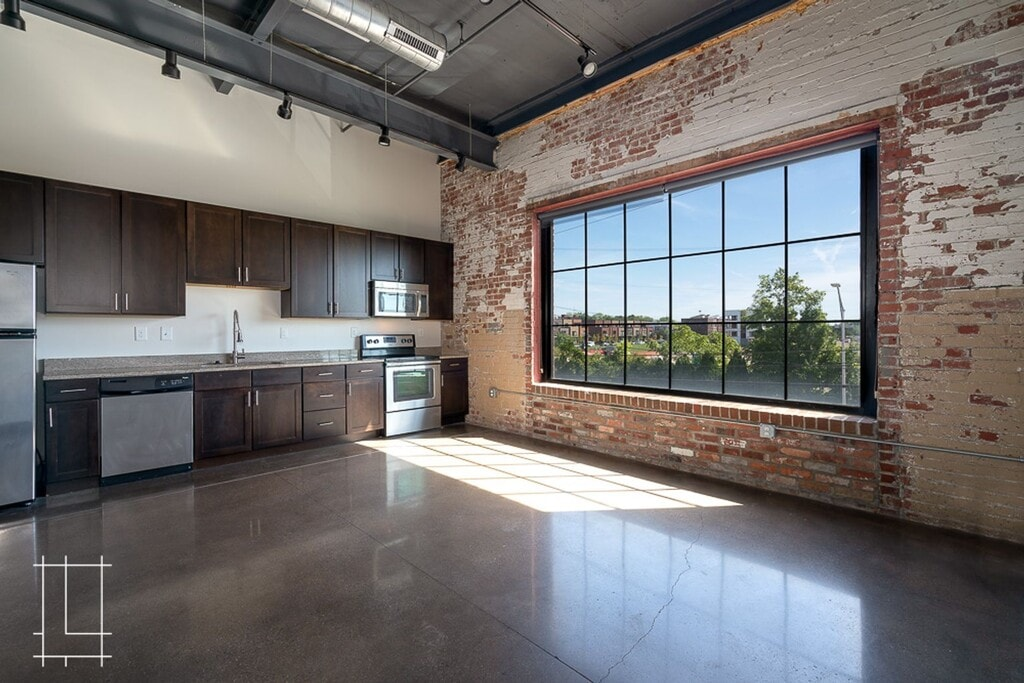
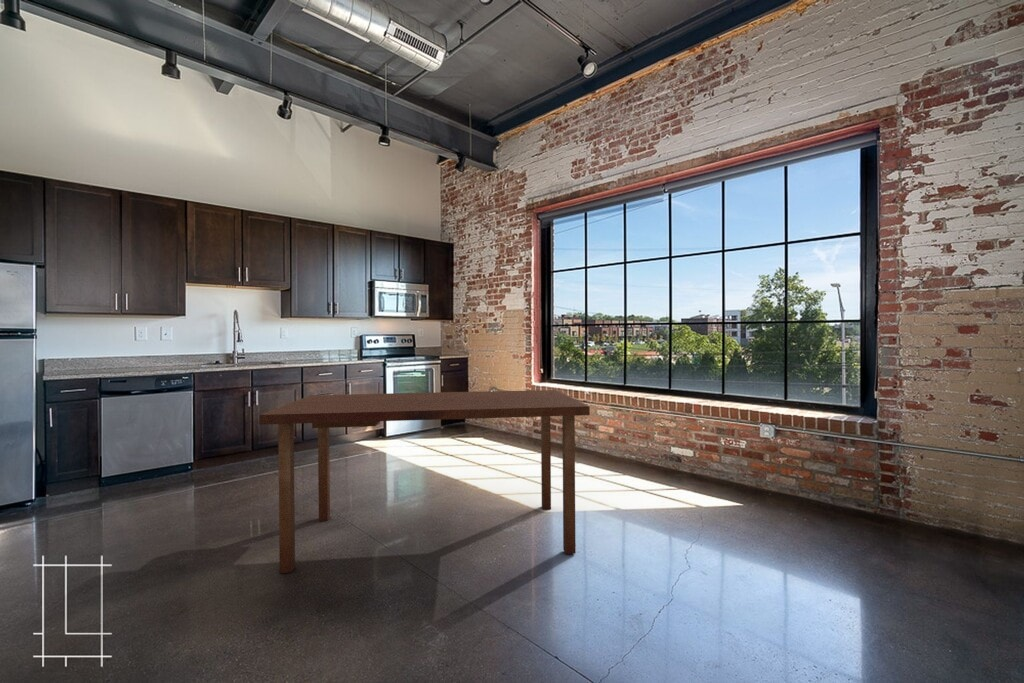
+ desk (435, 419)
